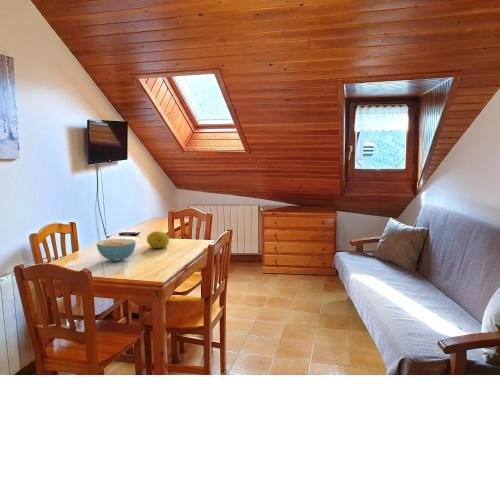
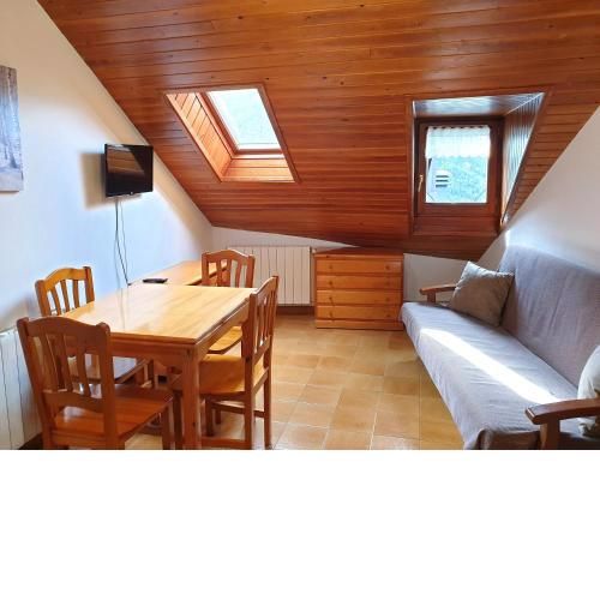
- cereal bowl (116, 251)
- fruit (158, 238)
